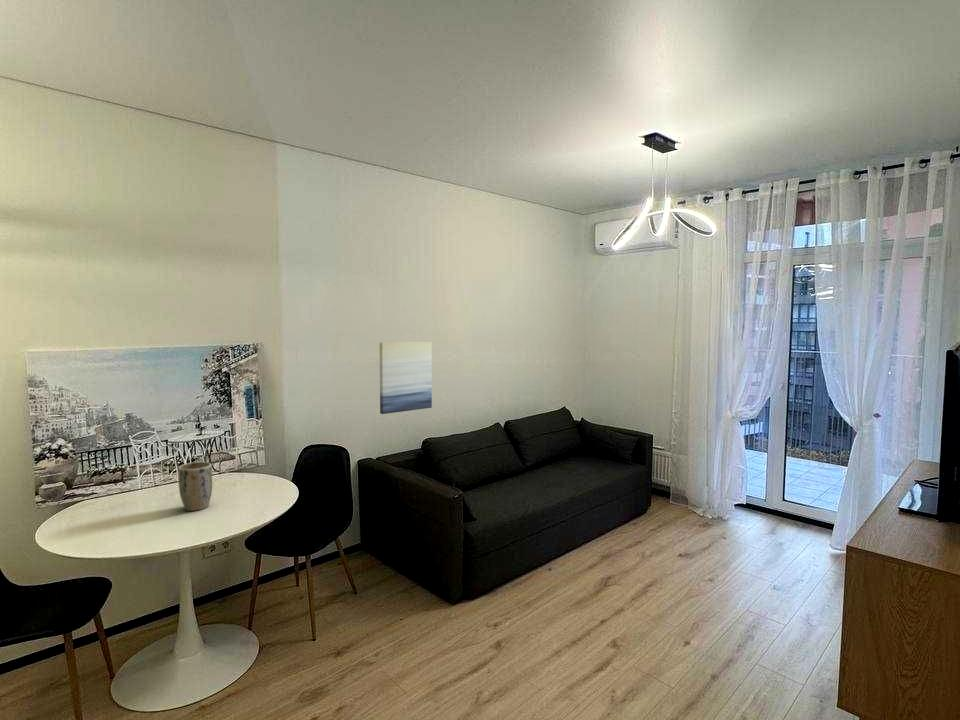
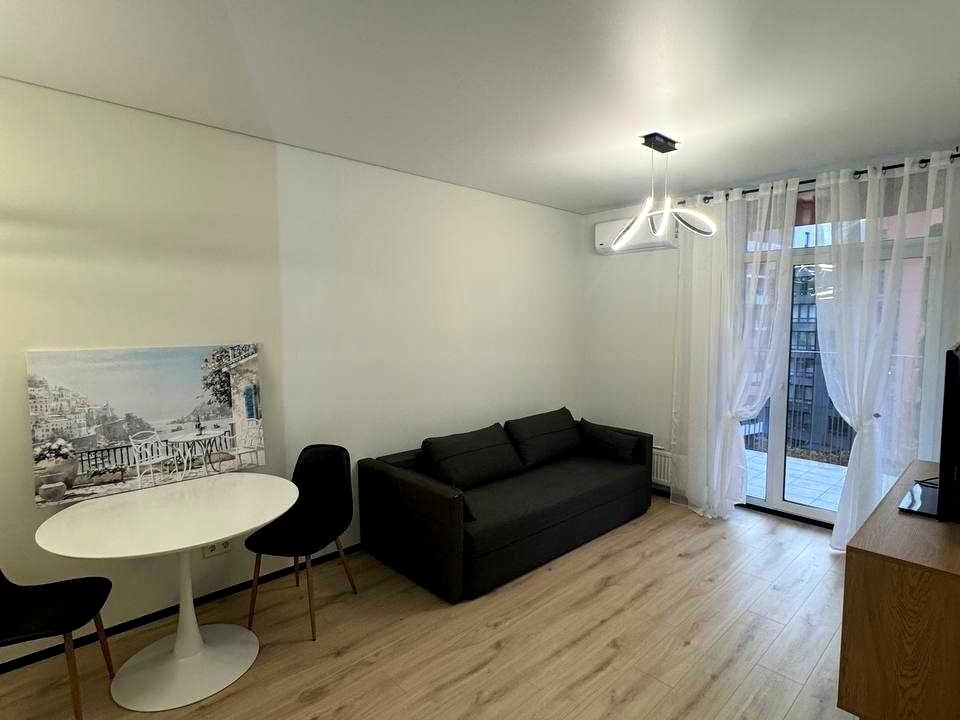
- wall art (406, 376)
- plant pot (195, 486)
